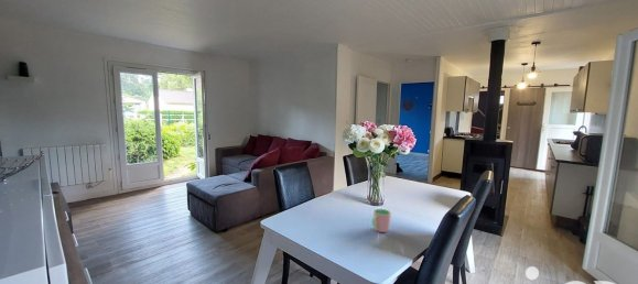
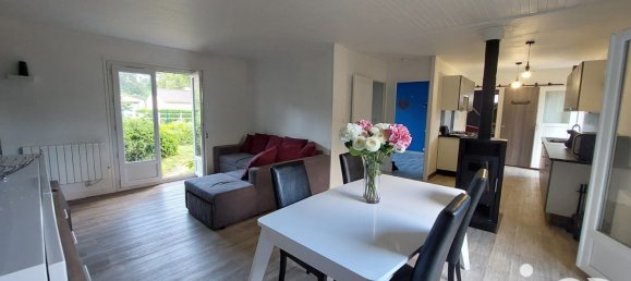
- cup (379, 221)
